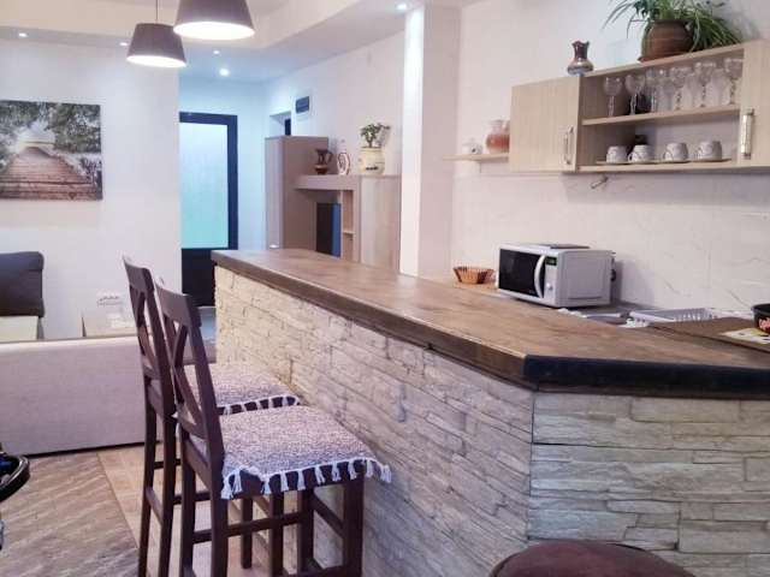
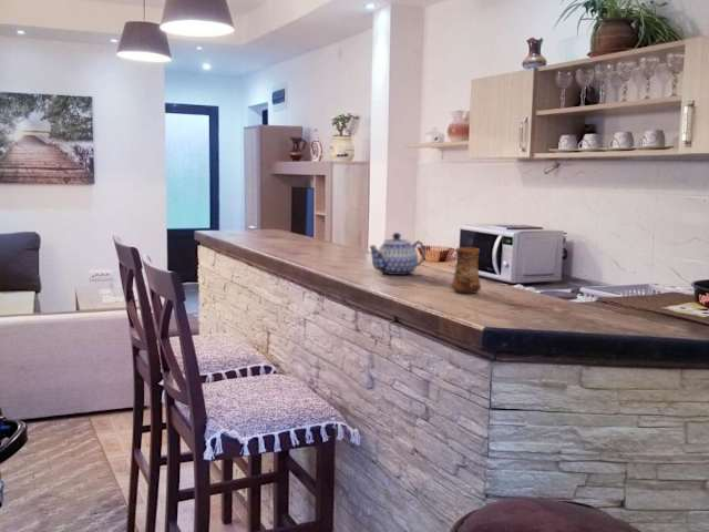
+ cup (466, 269)
+ teapot (398, 253)
